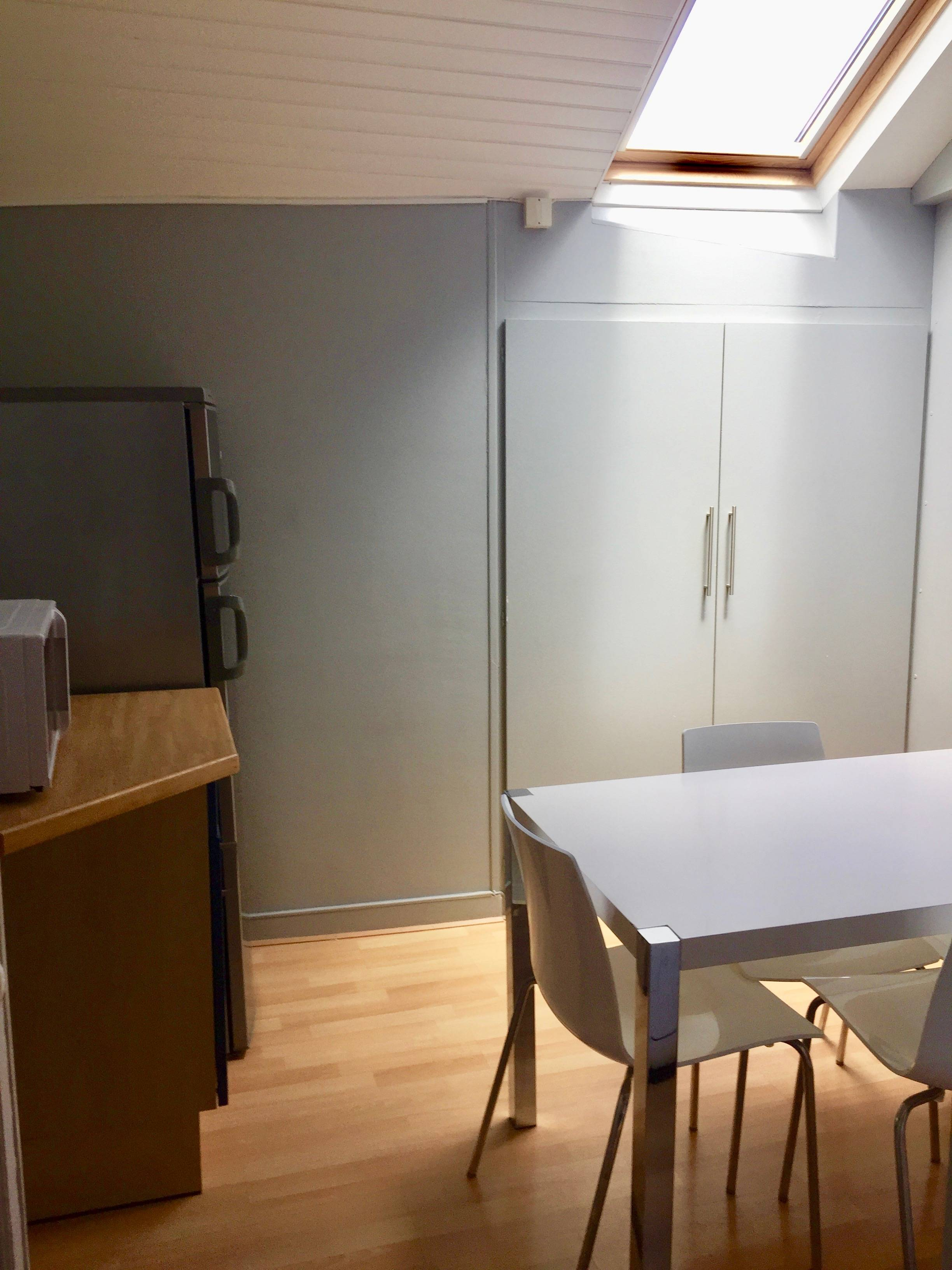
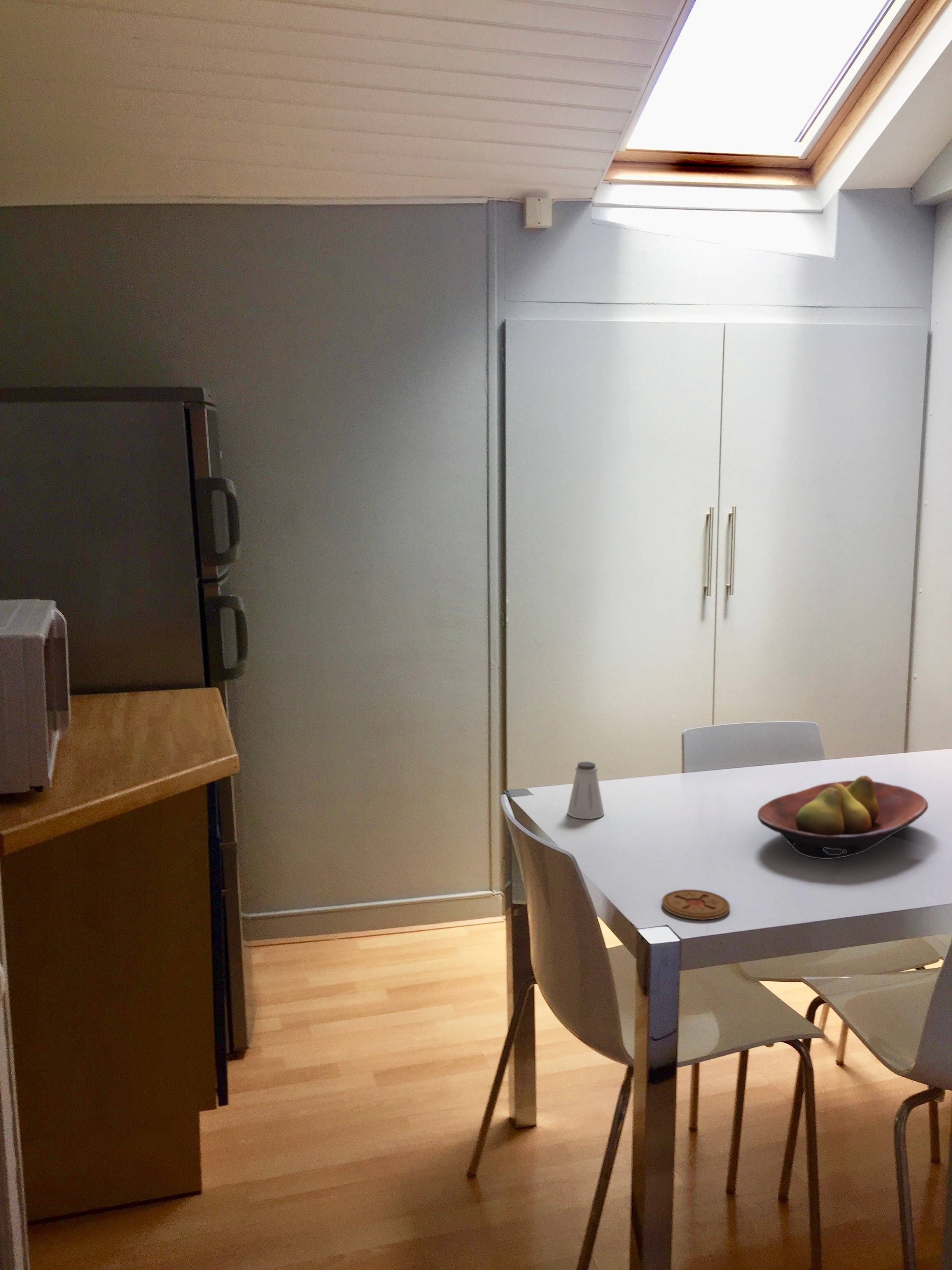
+ fruit bowl (844, 809)
+ coaster (695, 904)
+ saltshaker (586, 788)
